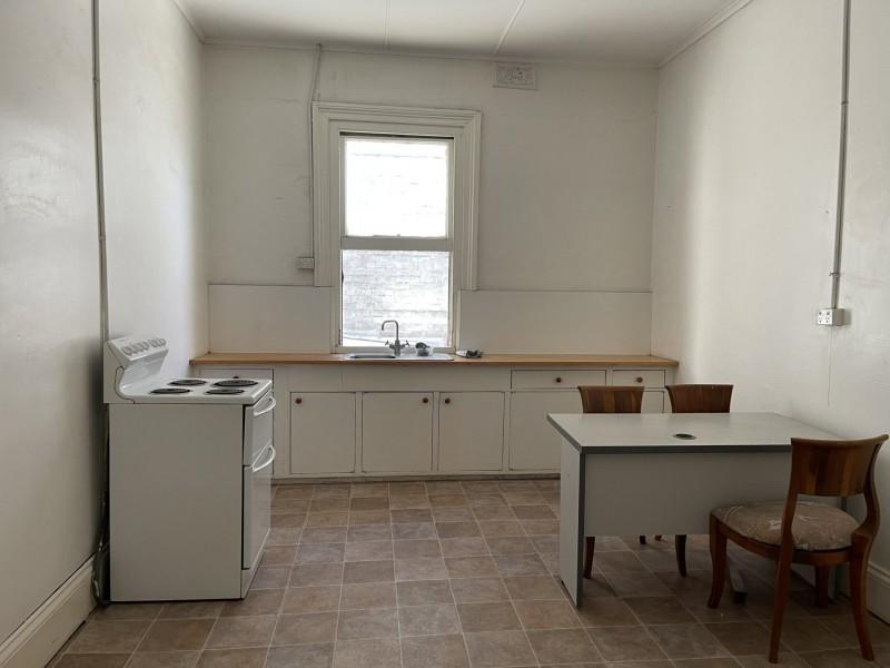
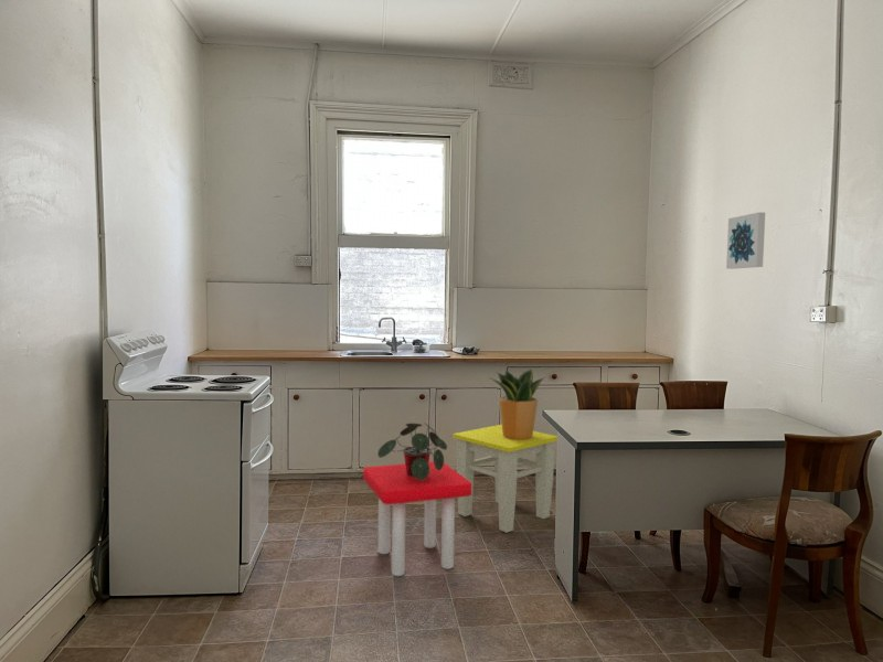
+ stool (504, 474)
+ stool (425, 516)
+ potted plant (514, 403)
+ potted plant (416, 448)
+ wall art (744, 242)
